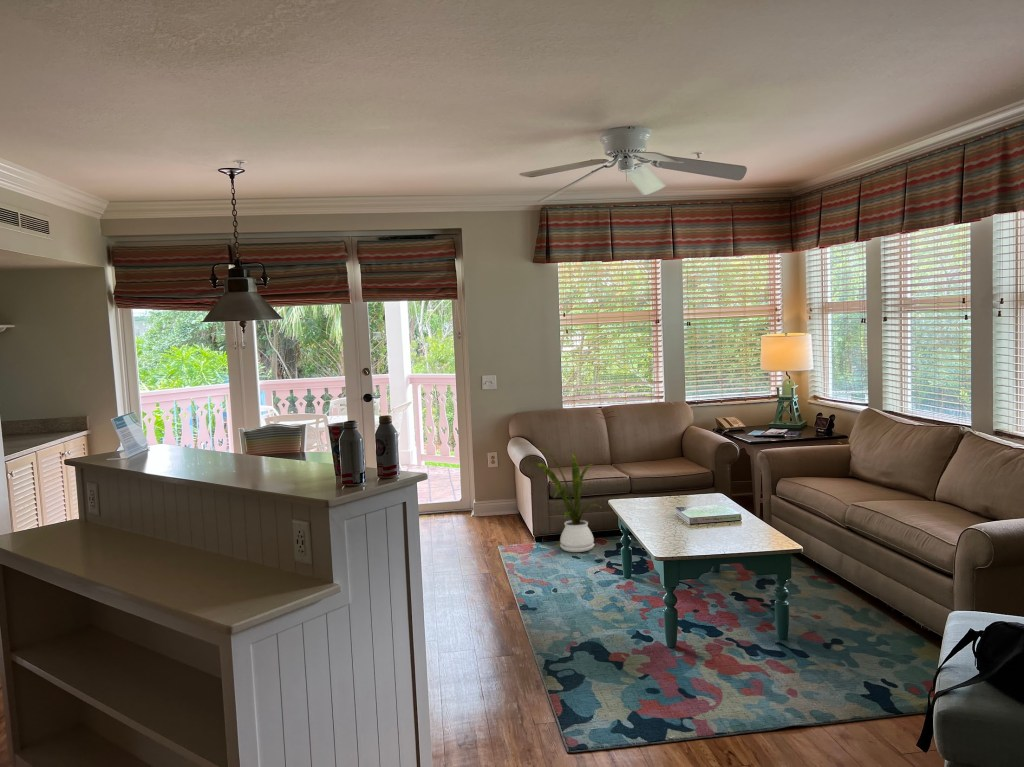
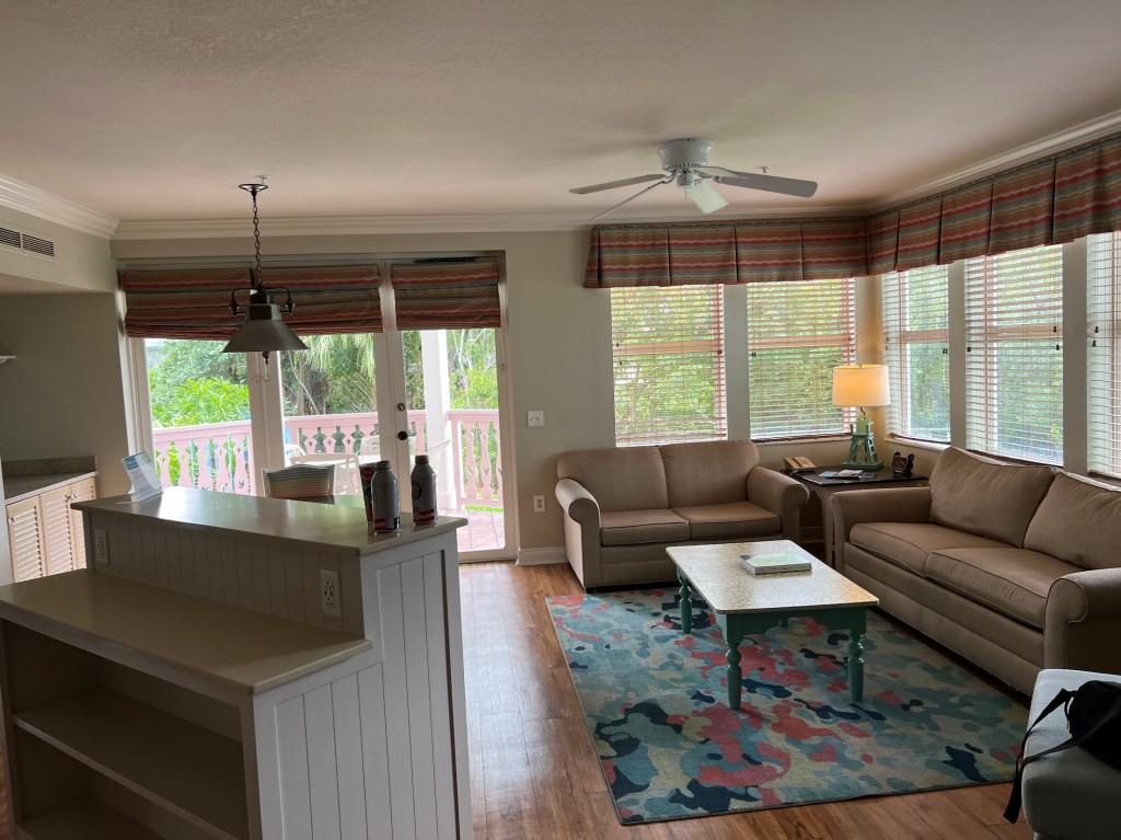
- house plant (570, 496)
